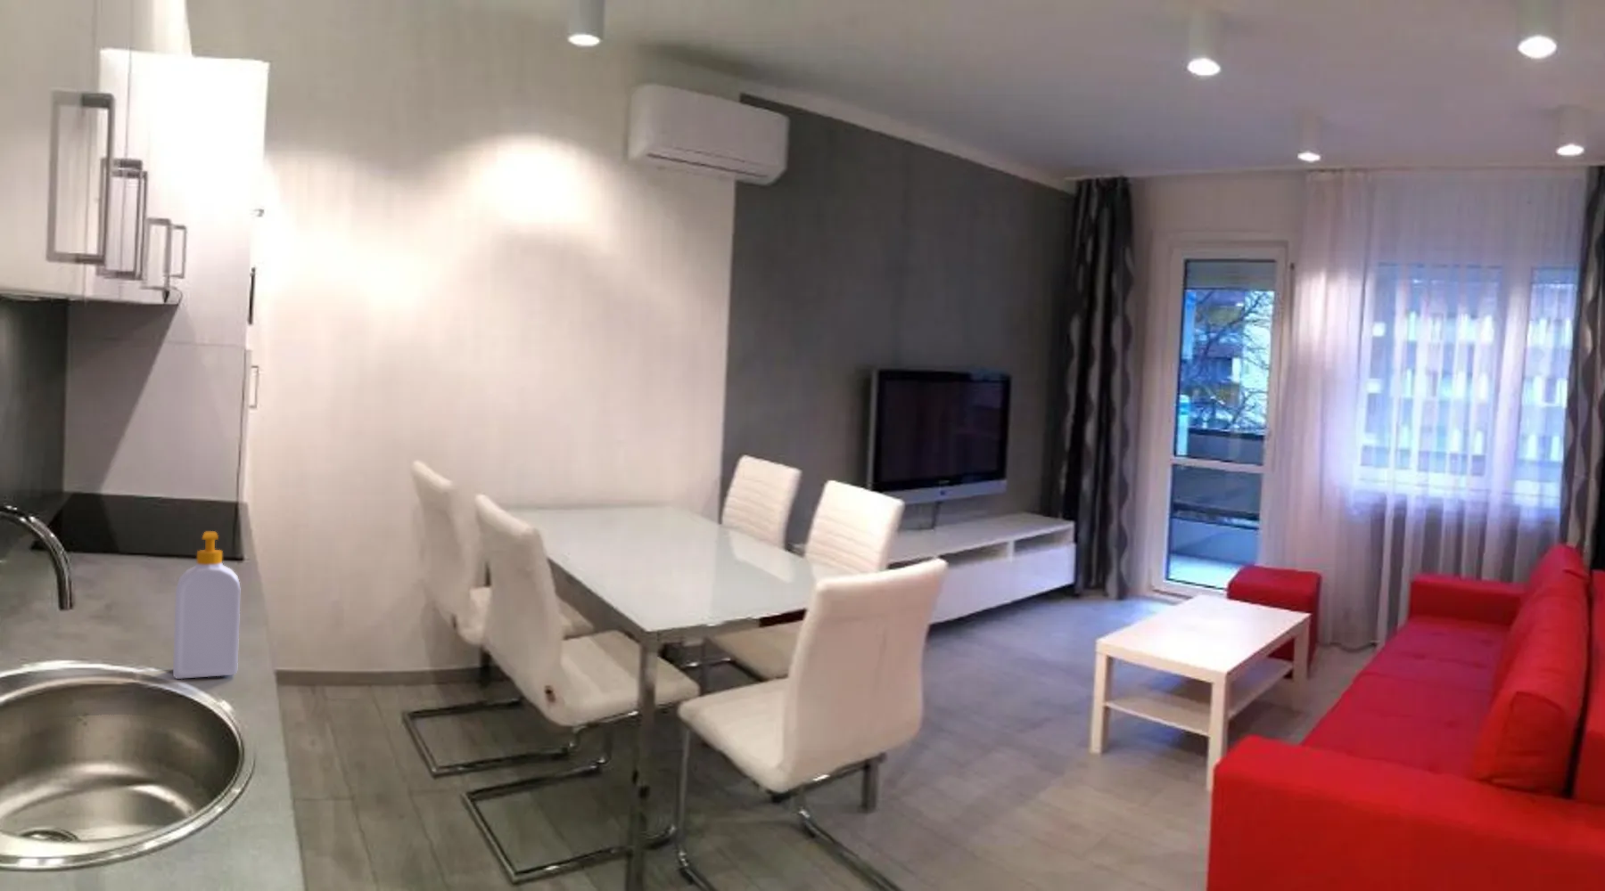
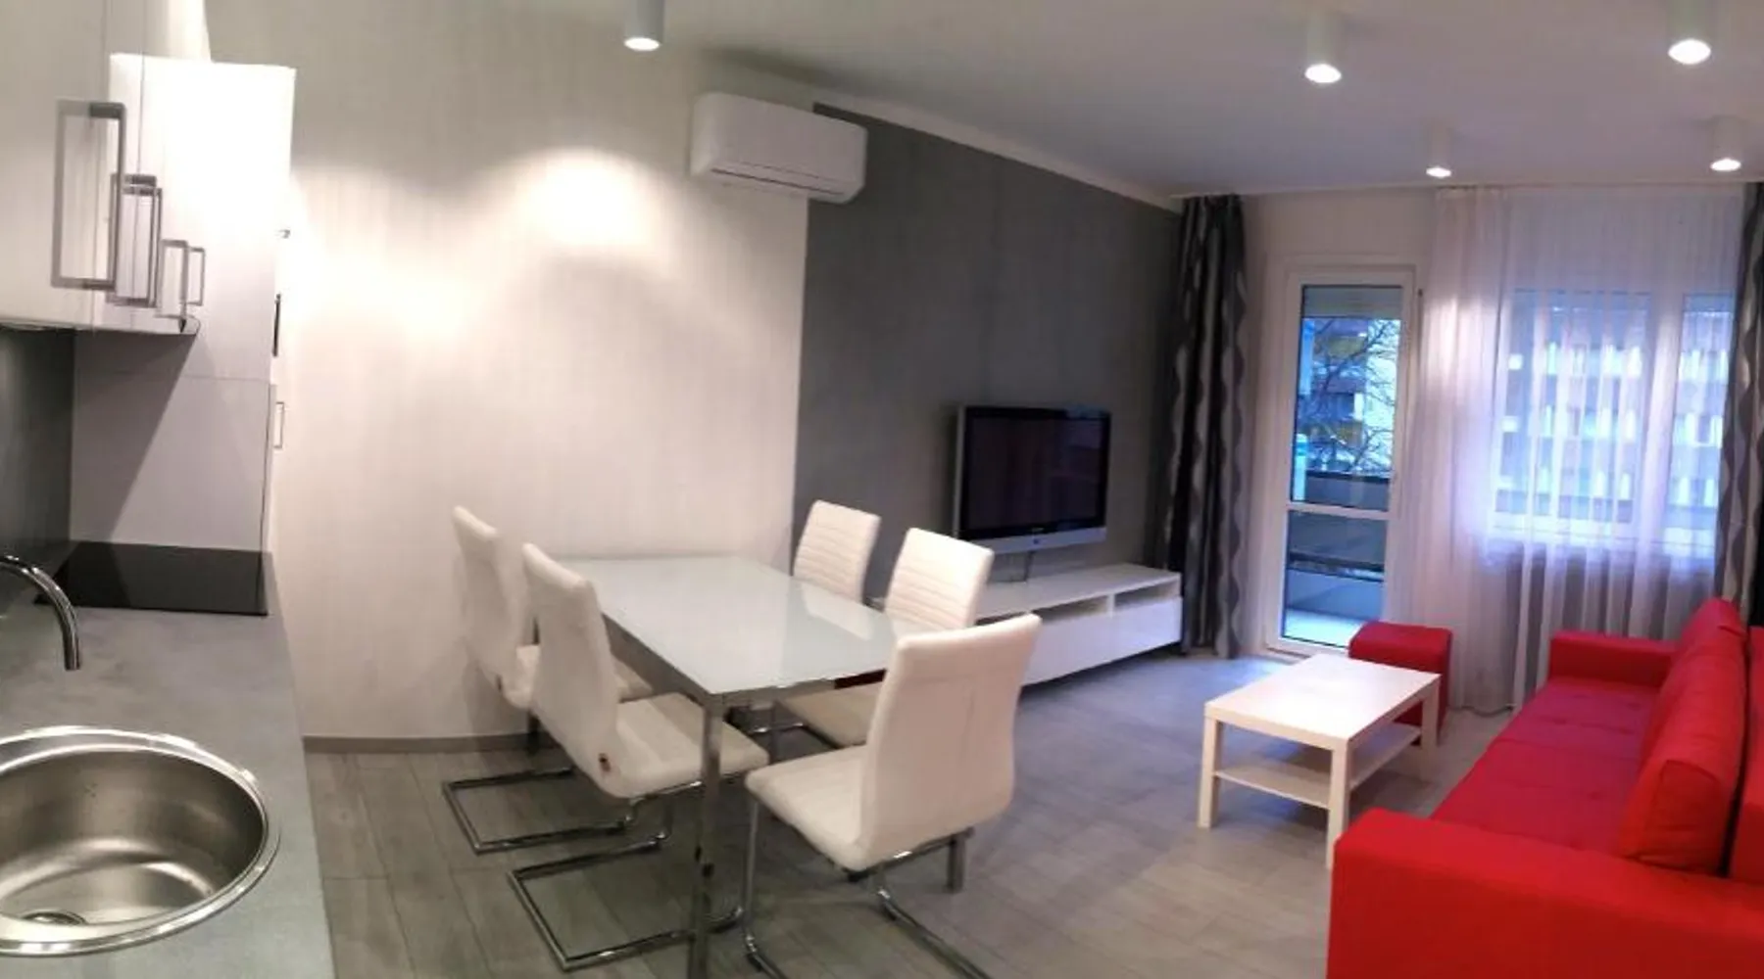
- soap bottle (207, 602)
